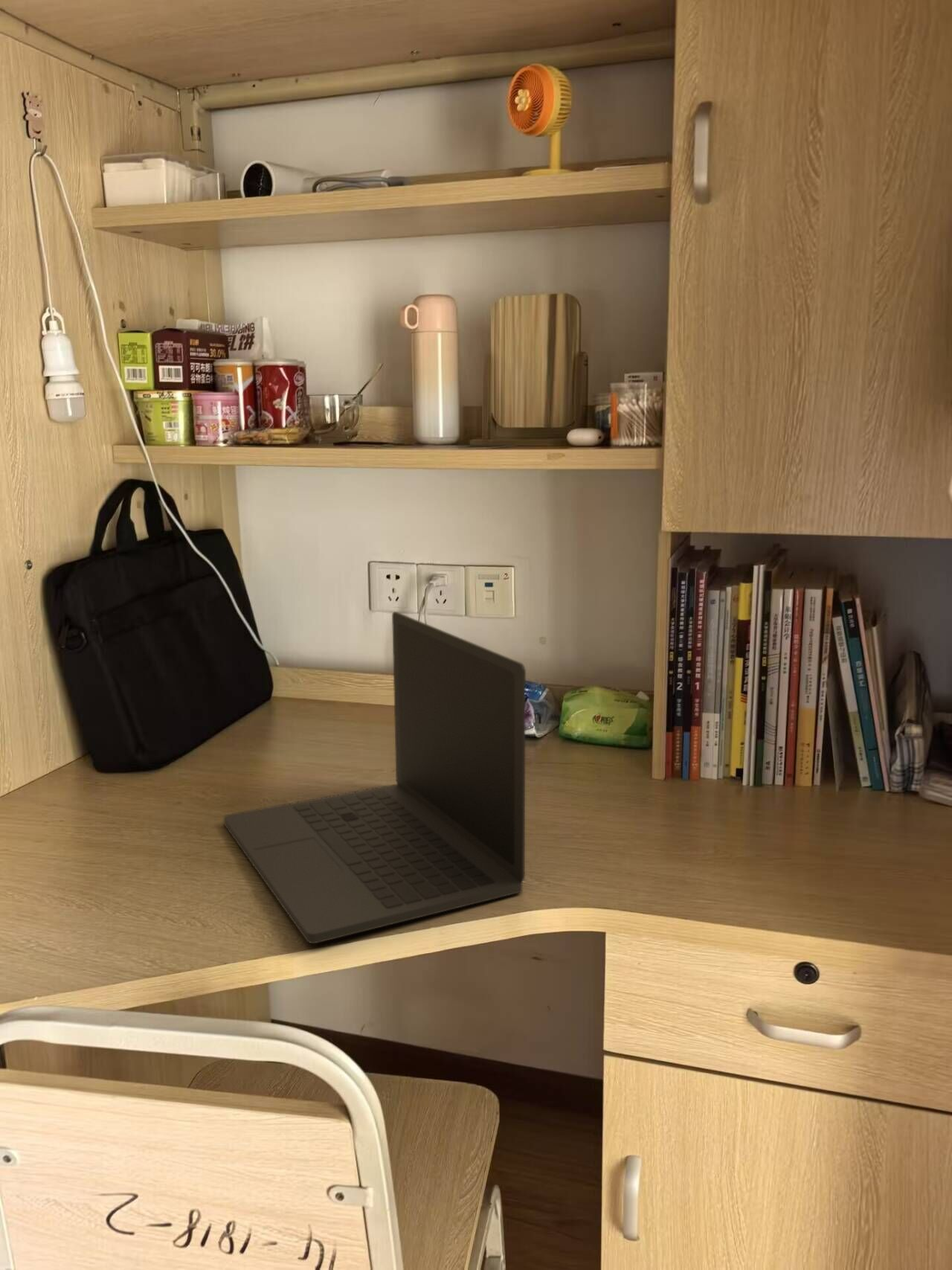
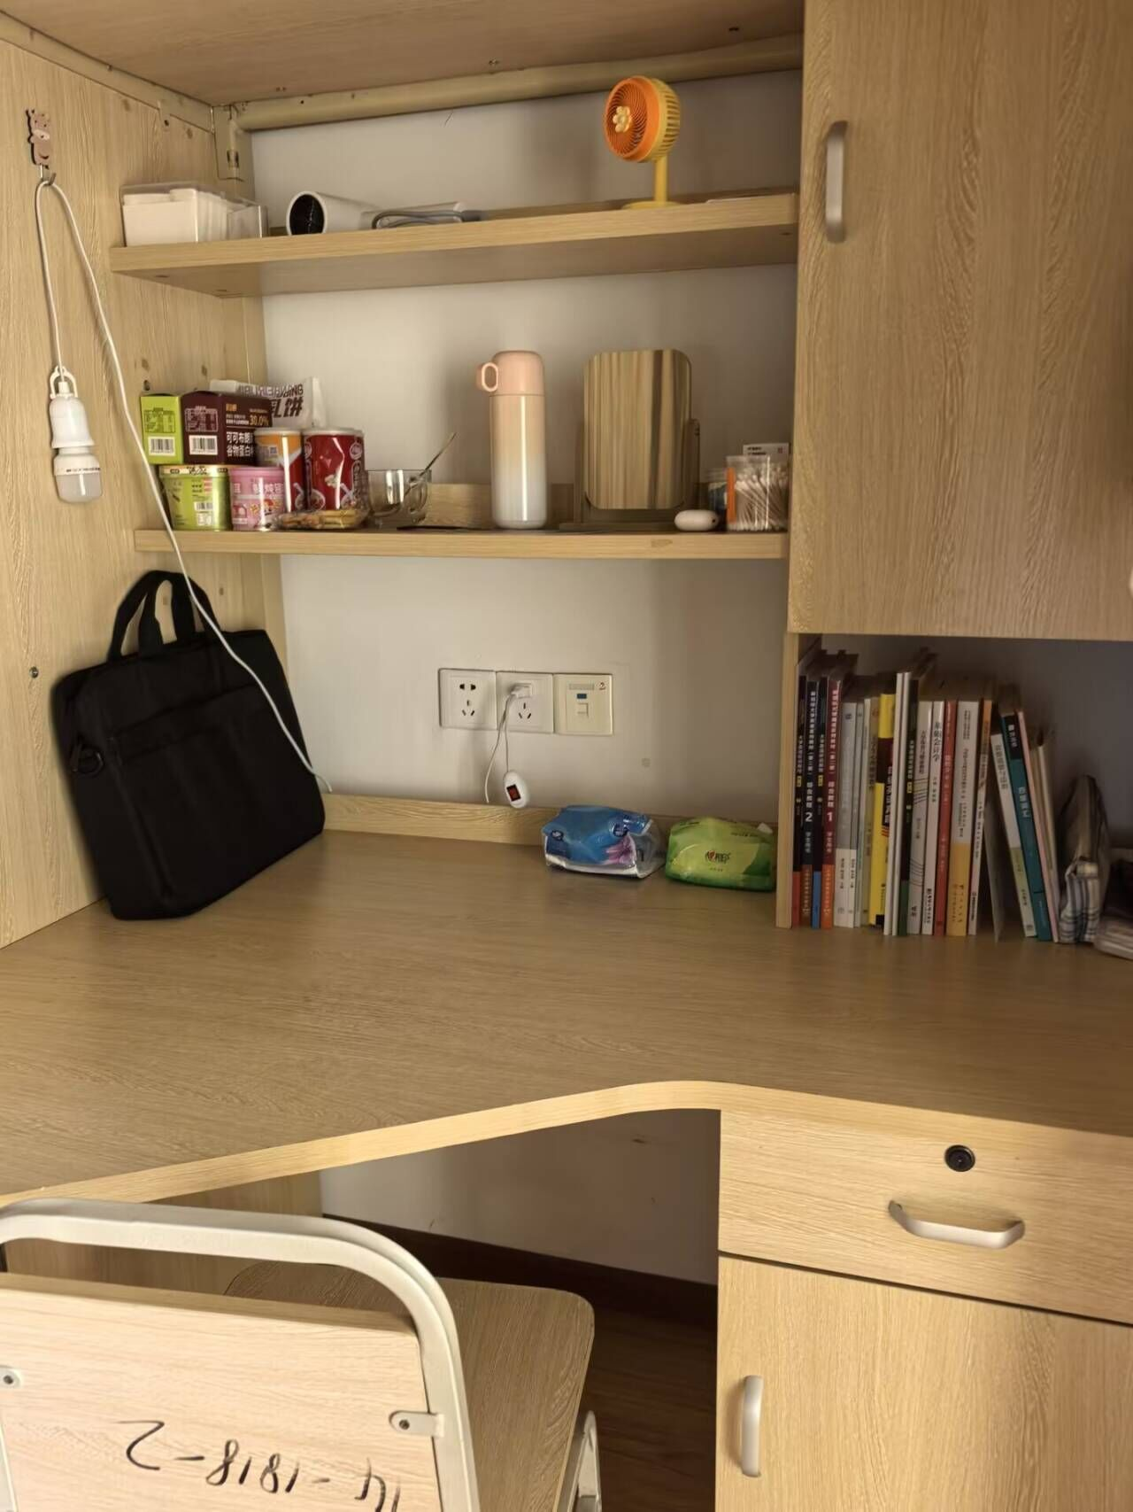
- laptop (395, 746)
